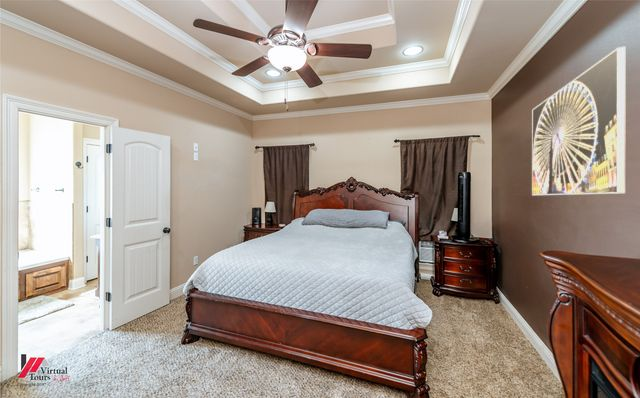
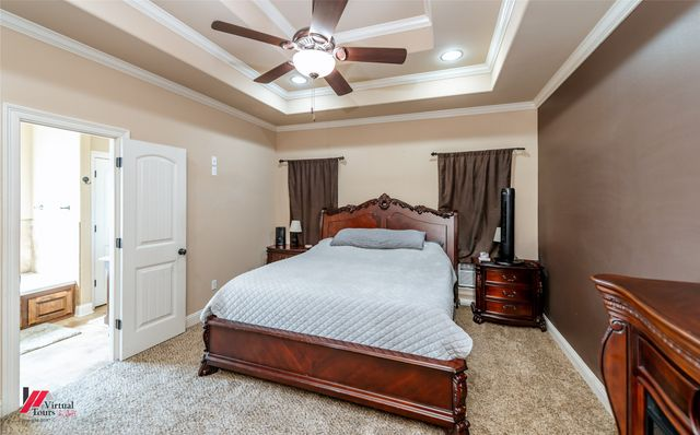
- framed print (566, 140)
